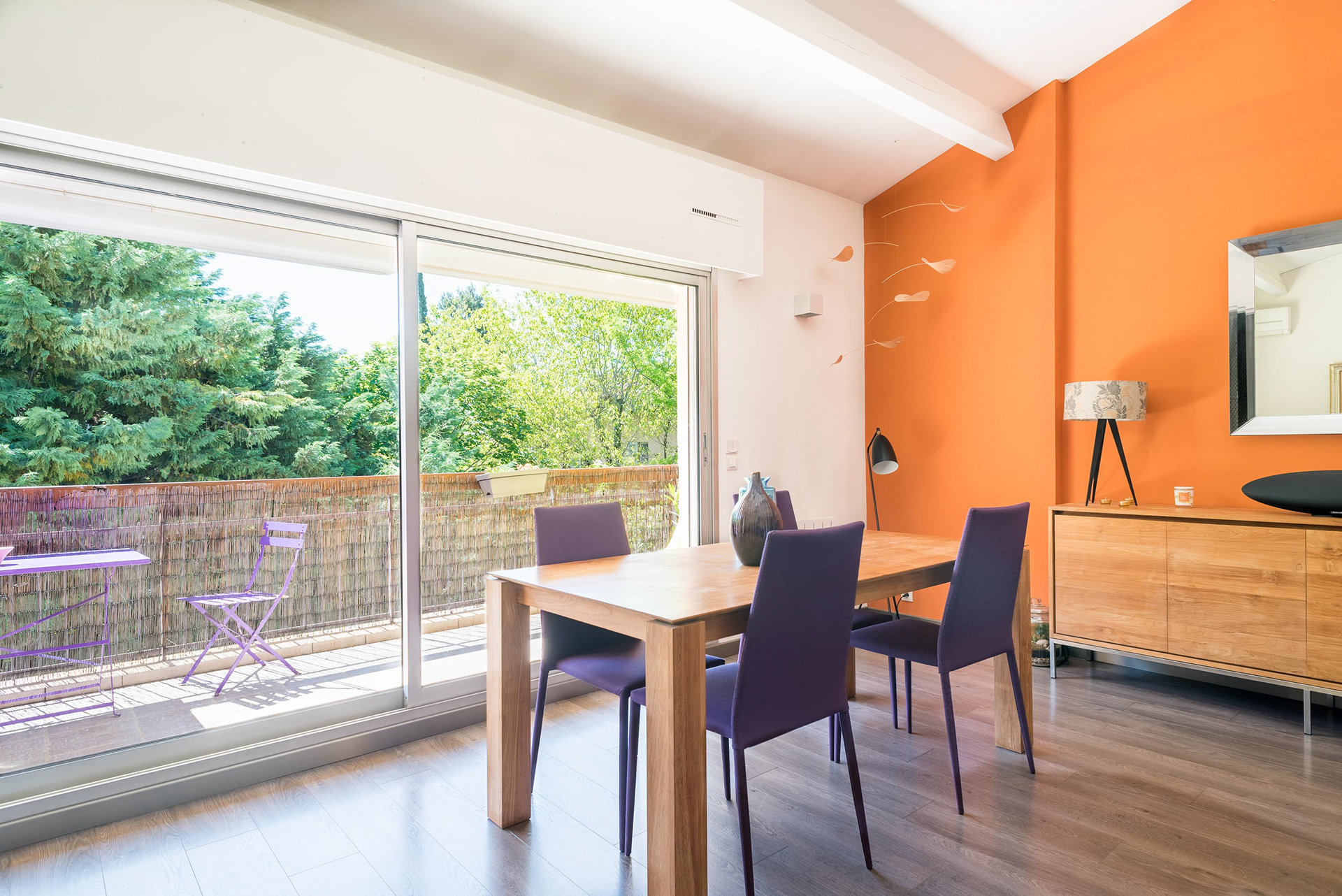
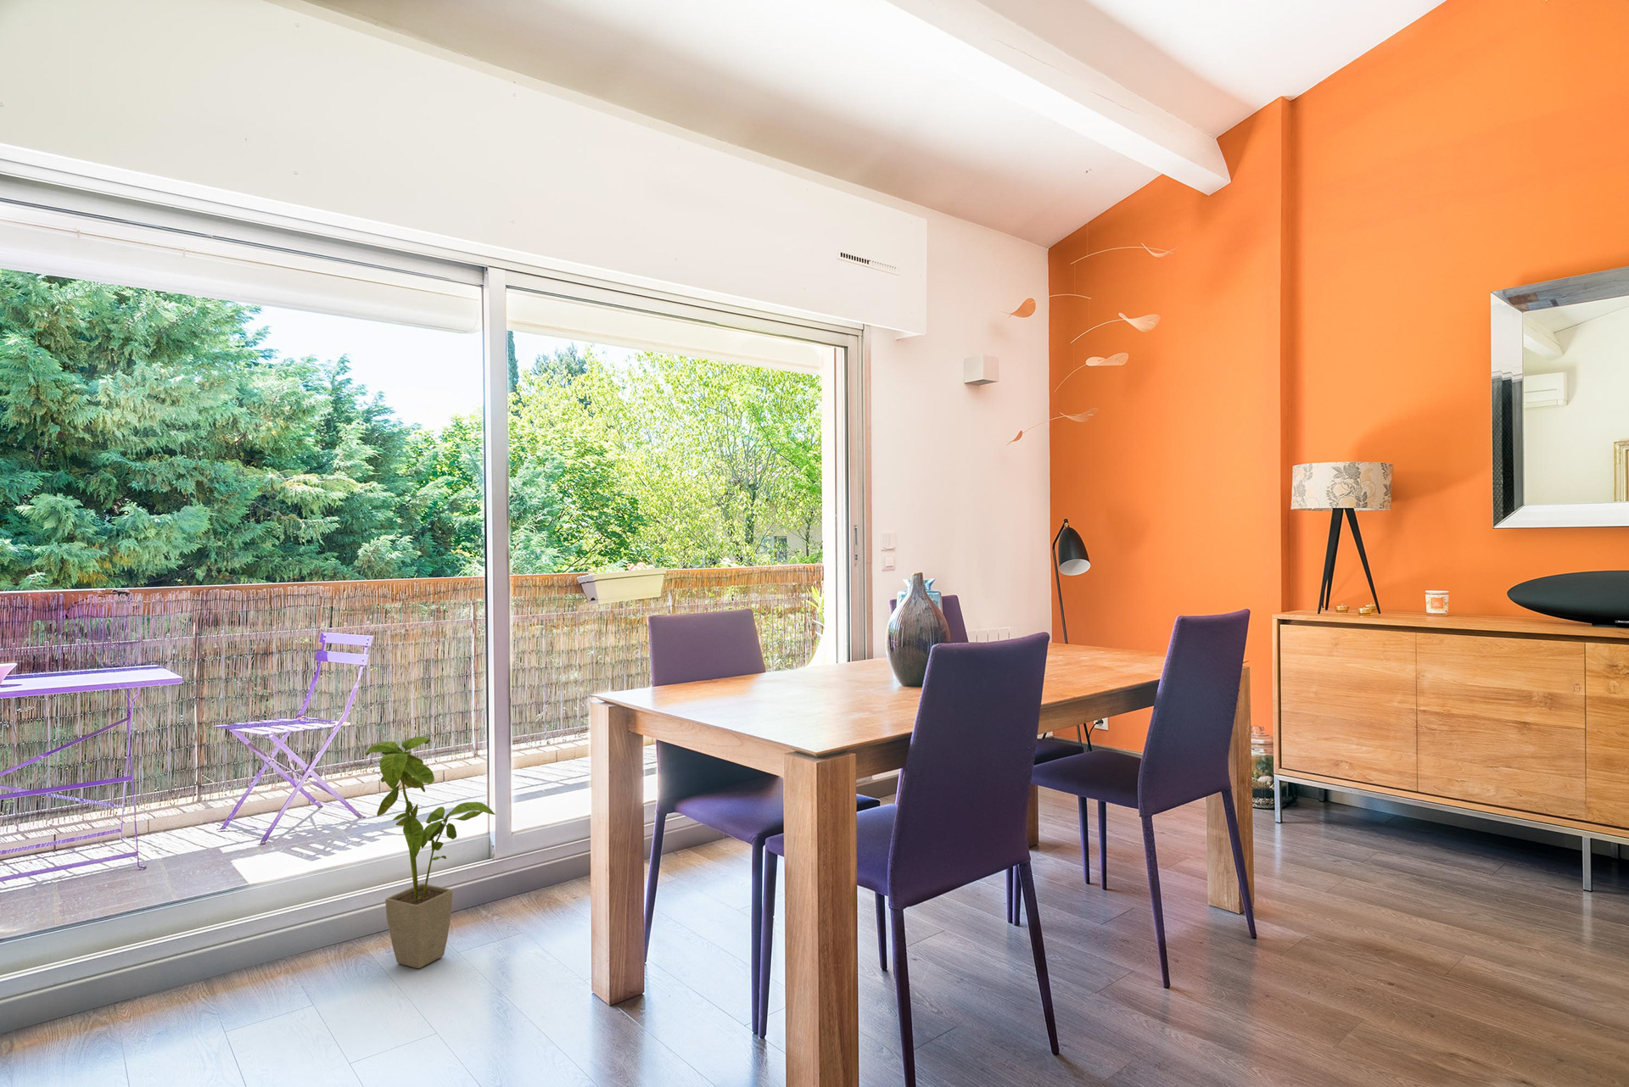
+ house plant (419, 849)
